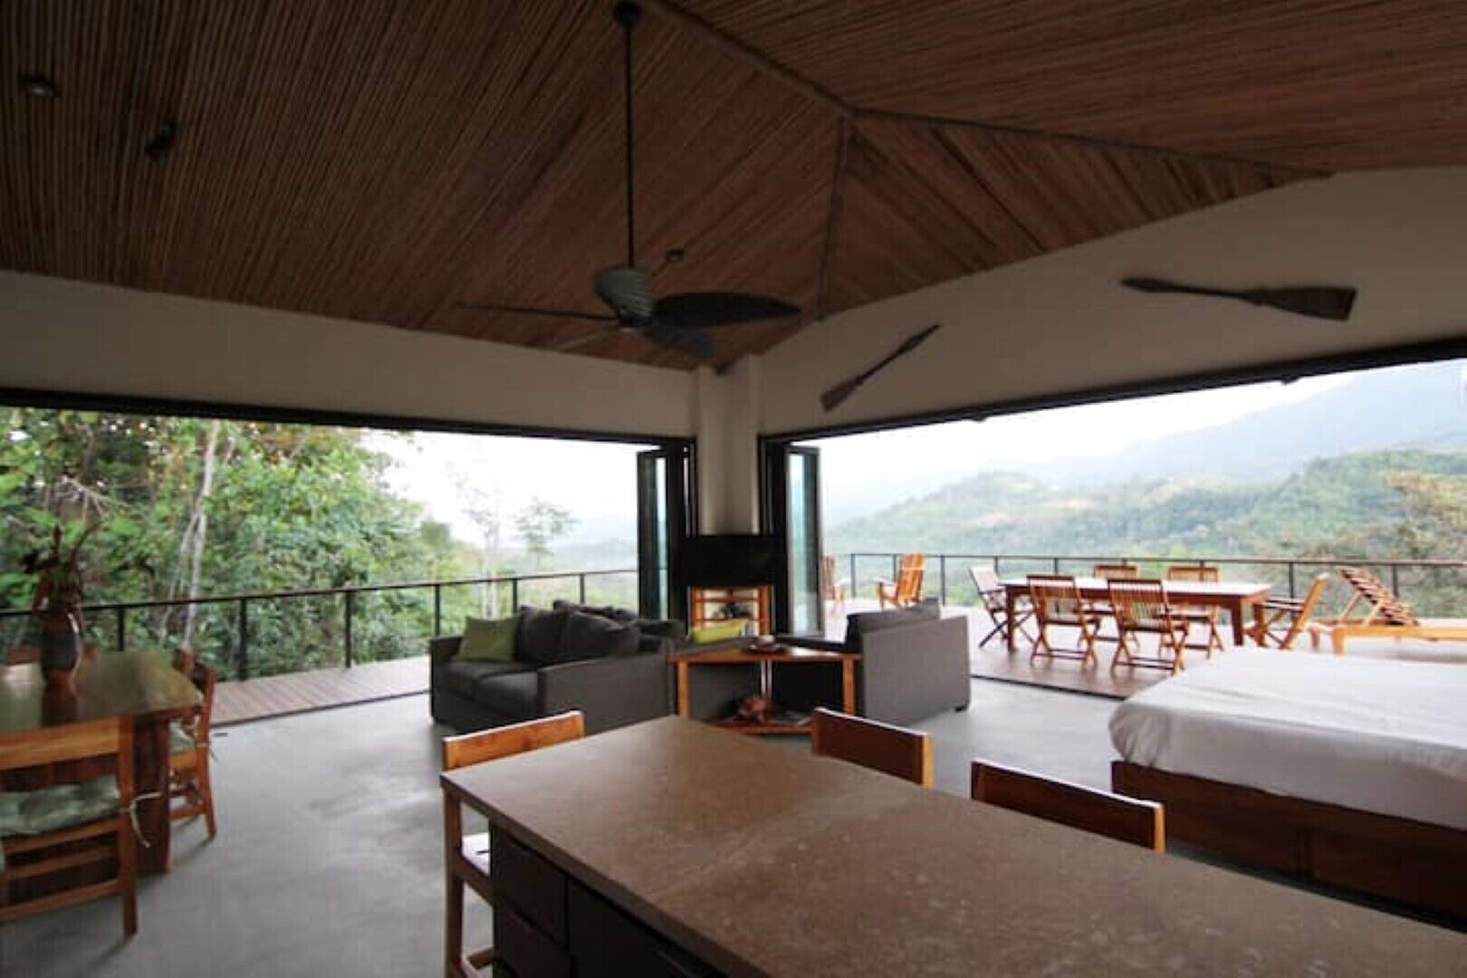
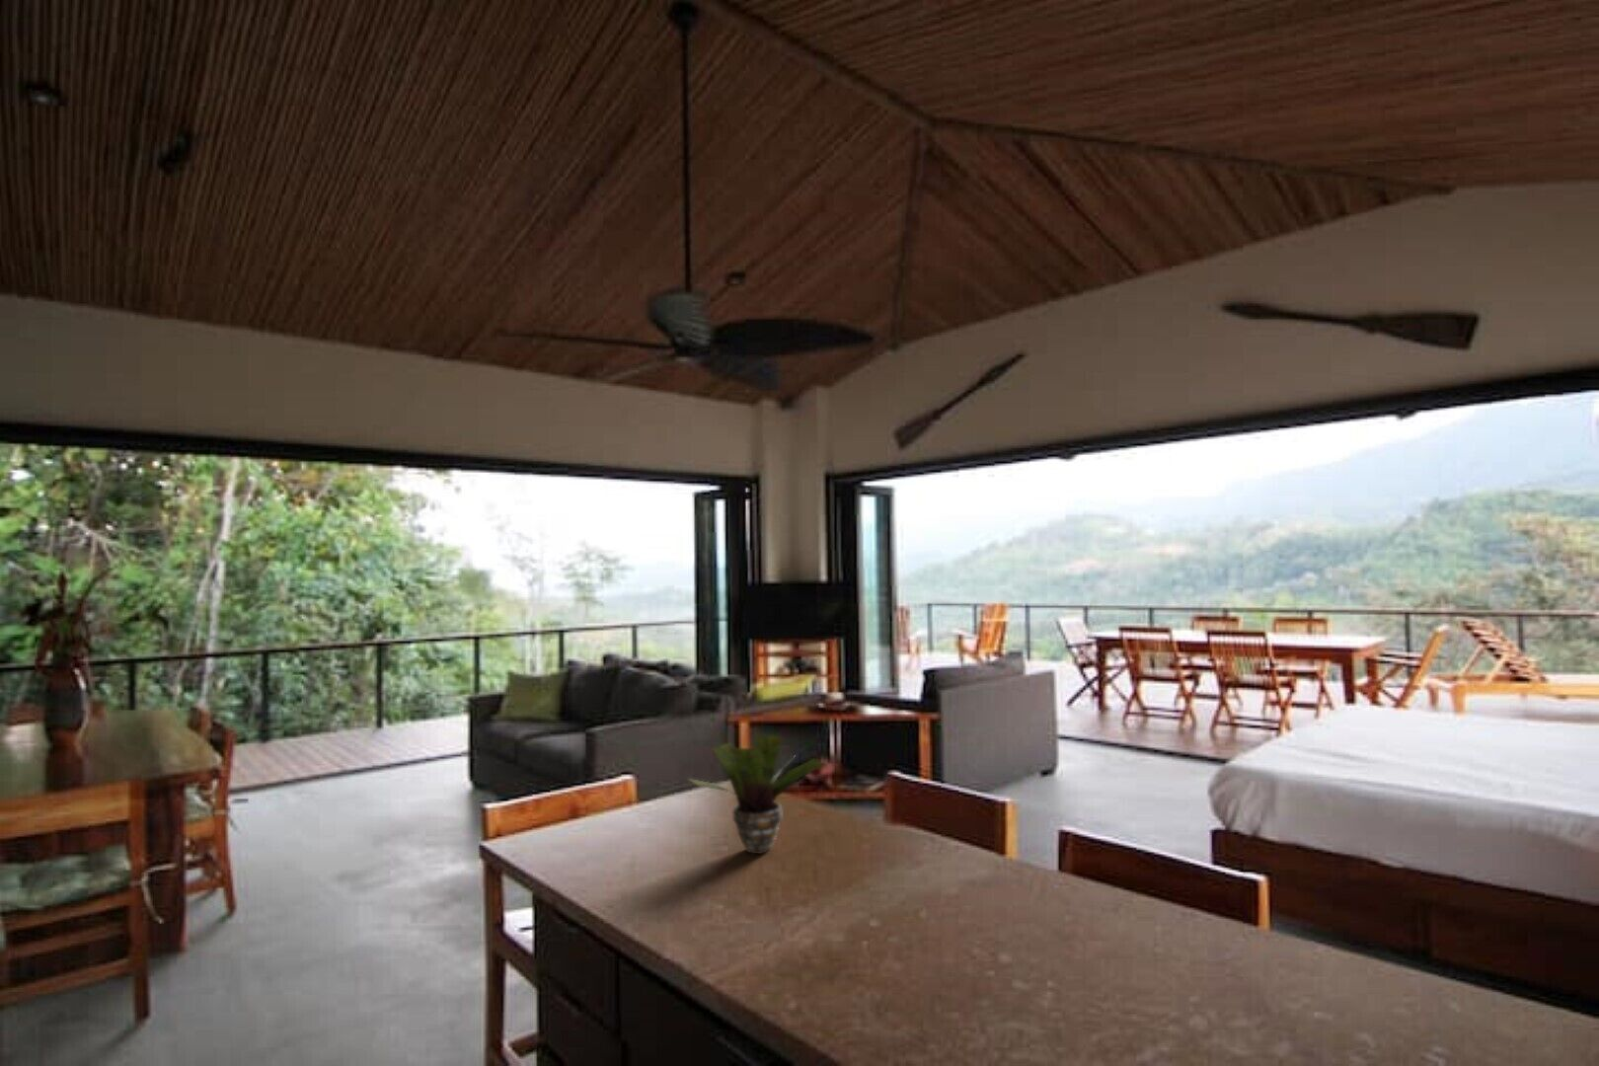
+ potted plant (760, 792)
